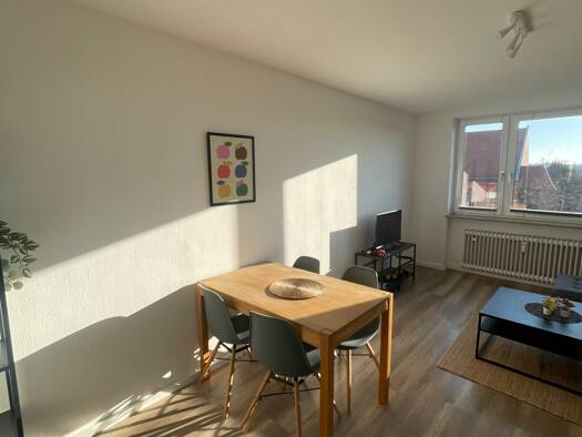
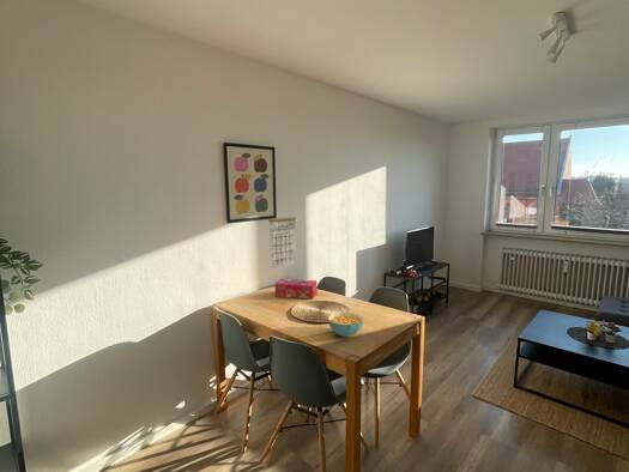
+ cereal bowl (345, 326)
+ tissue box (296, 288)
+ calendar (283, 236)
